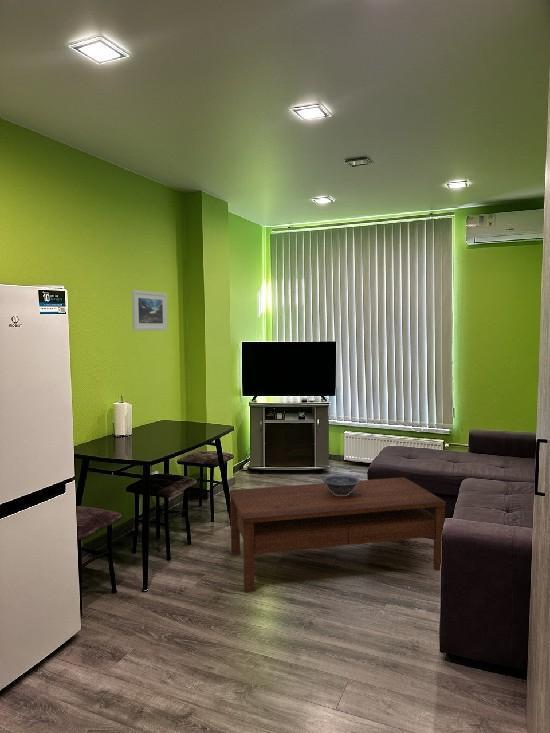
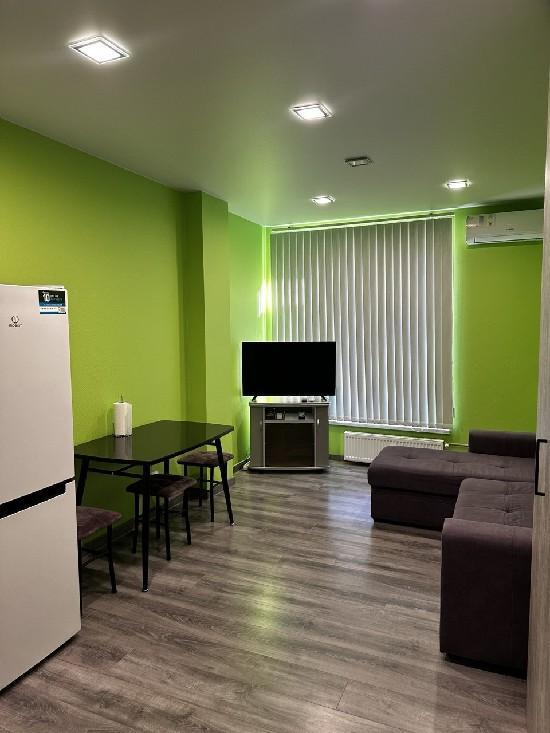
- decorative bowl (341, 486)
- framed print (150, 311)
- coffee table (333, 528)
